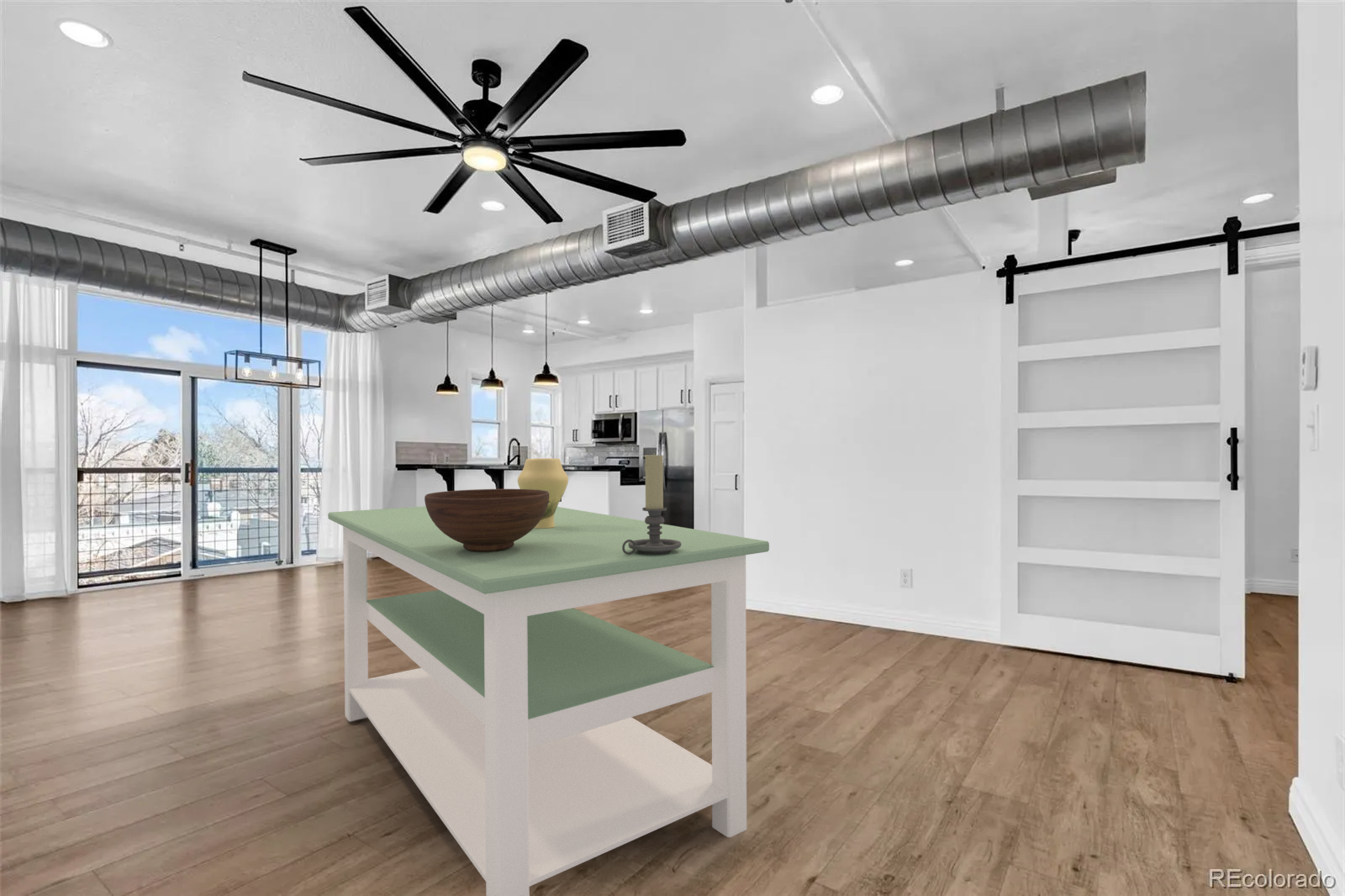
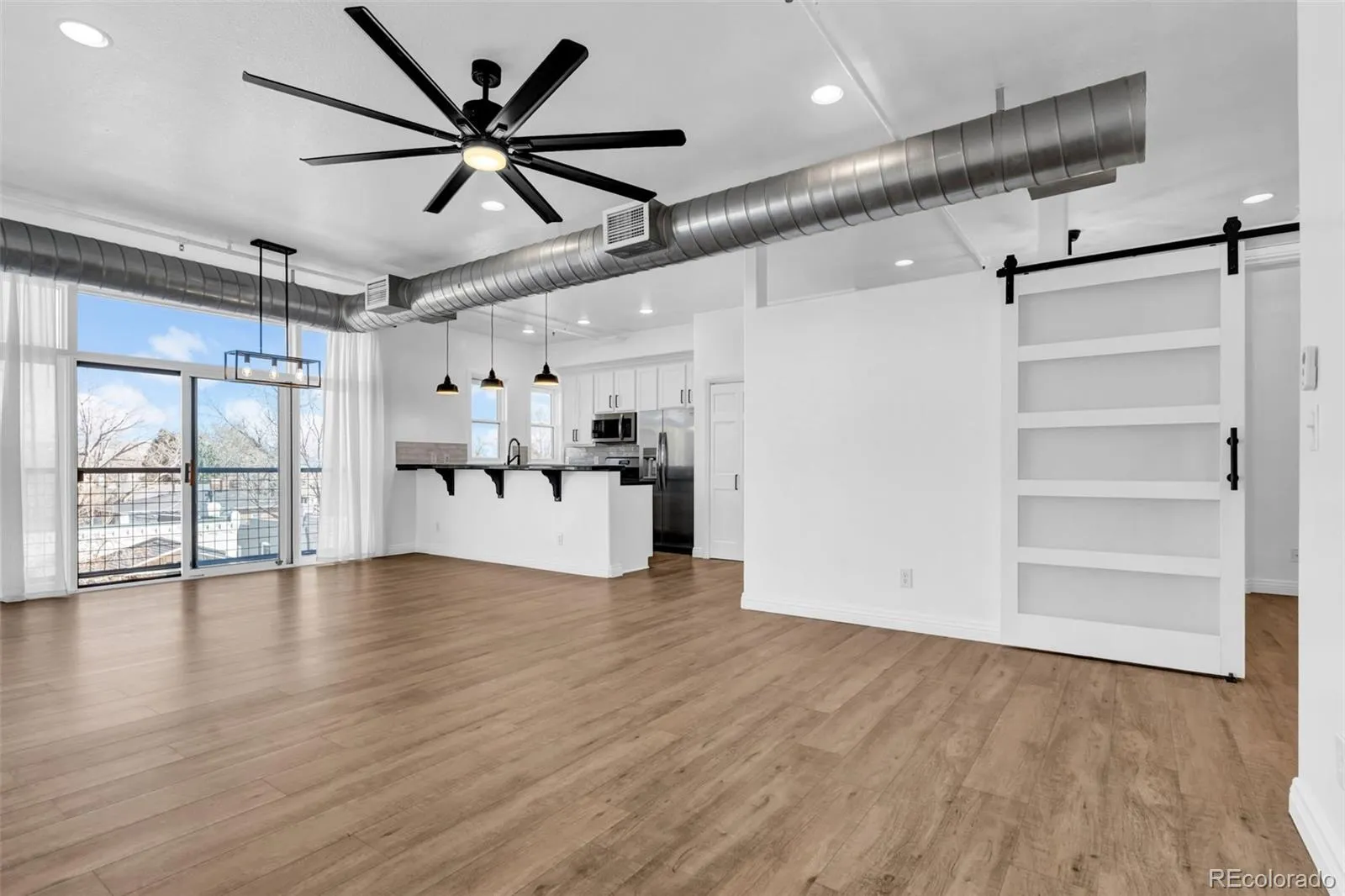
- vase (543, 490)
- candle holder (649, 502)
- dining table (509, 644)
- fruit bowl (488, 520)
